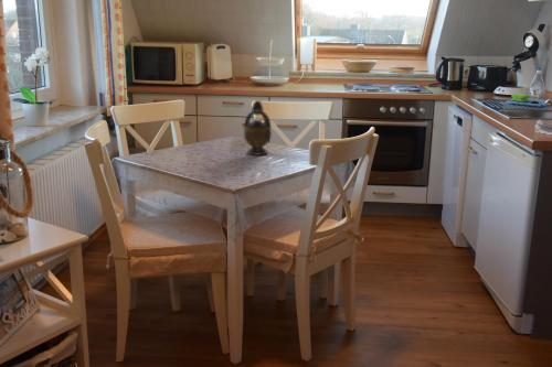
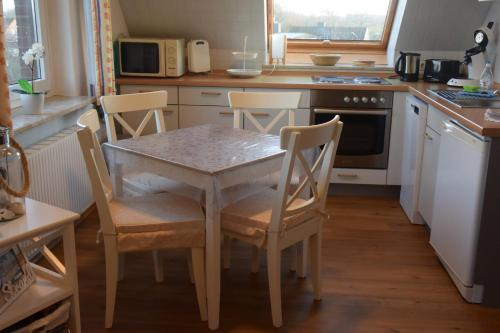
- teapot (257, 128)
